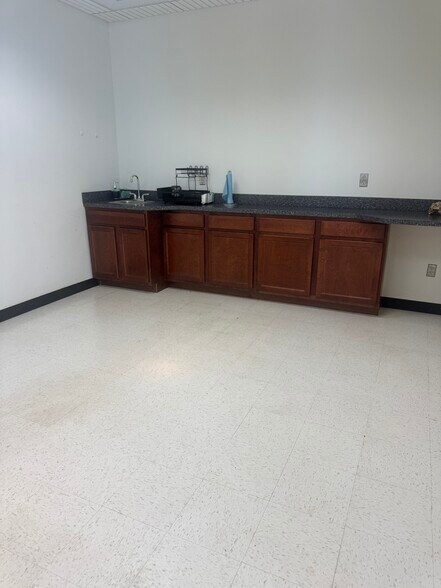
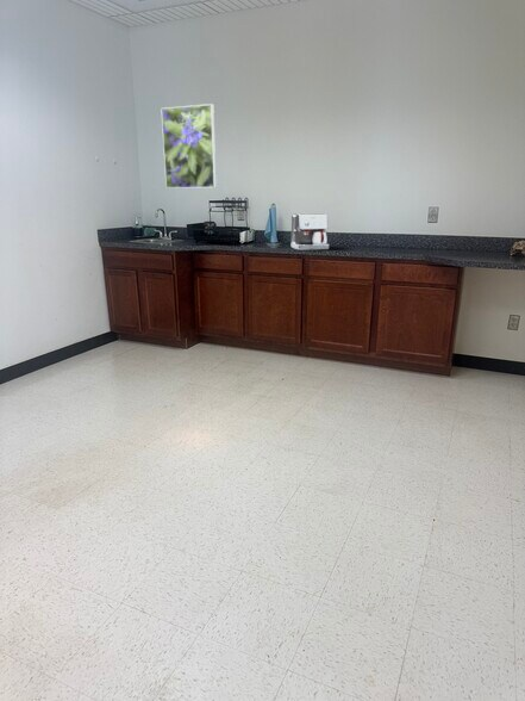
+ coffee maker (310, 231)
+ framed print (188, 148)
